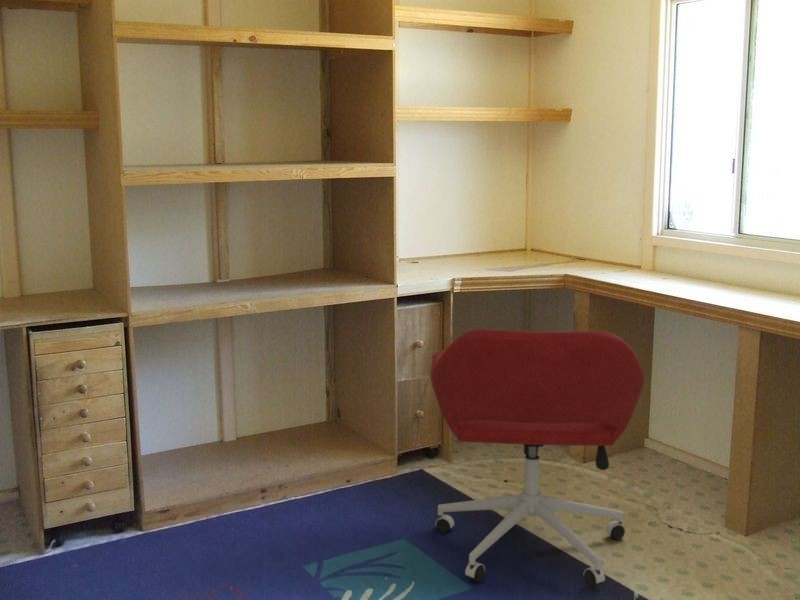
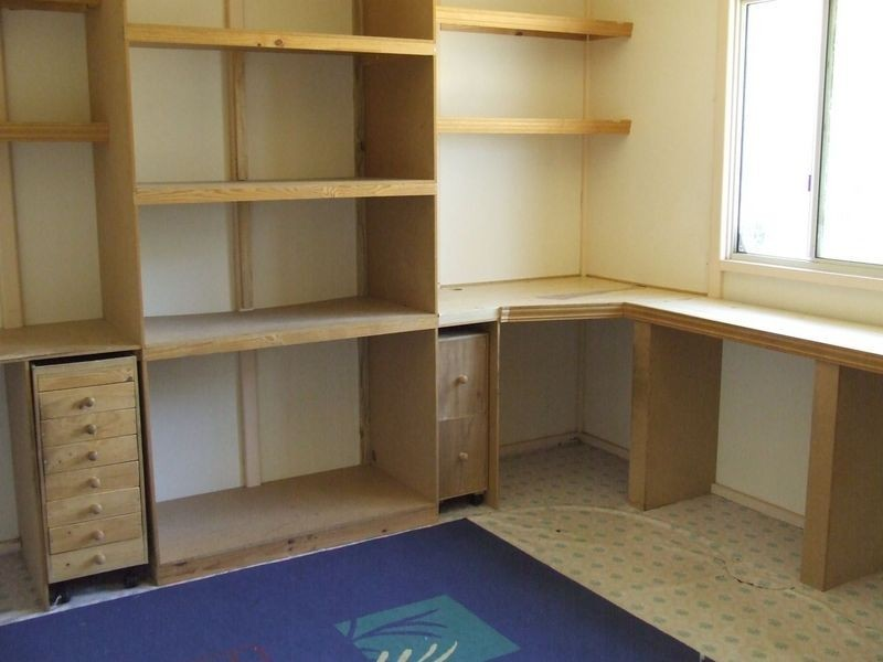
- office chair (532, 431)
